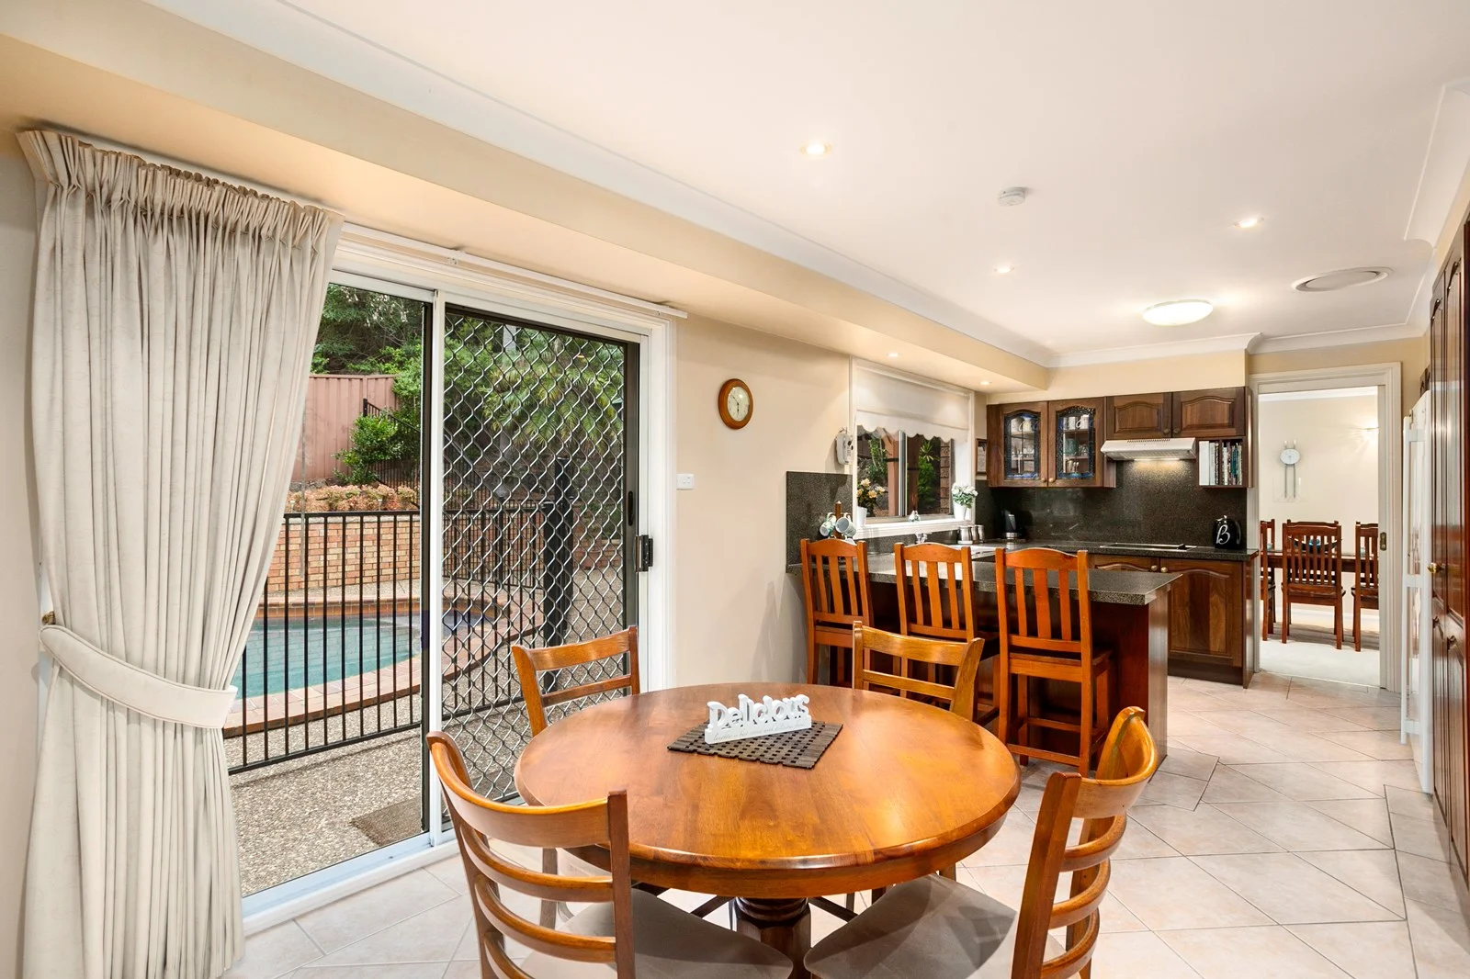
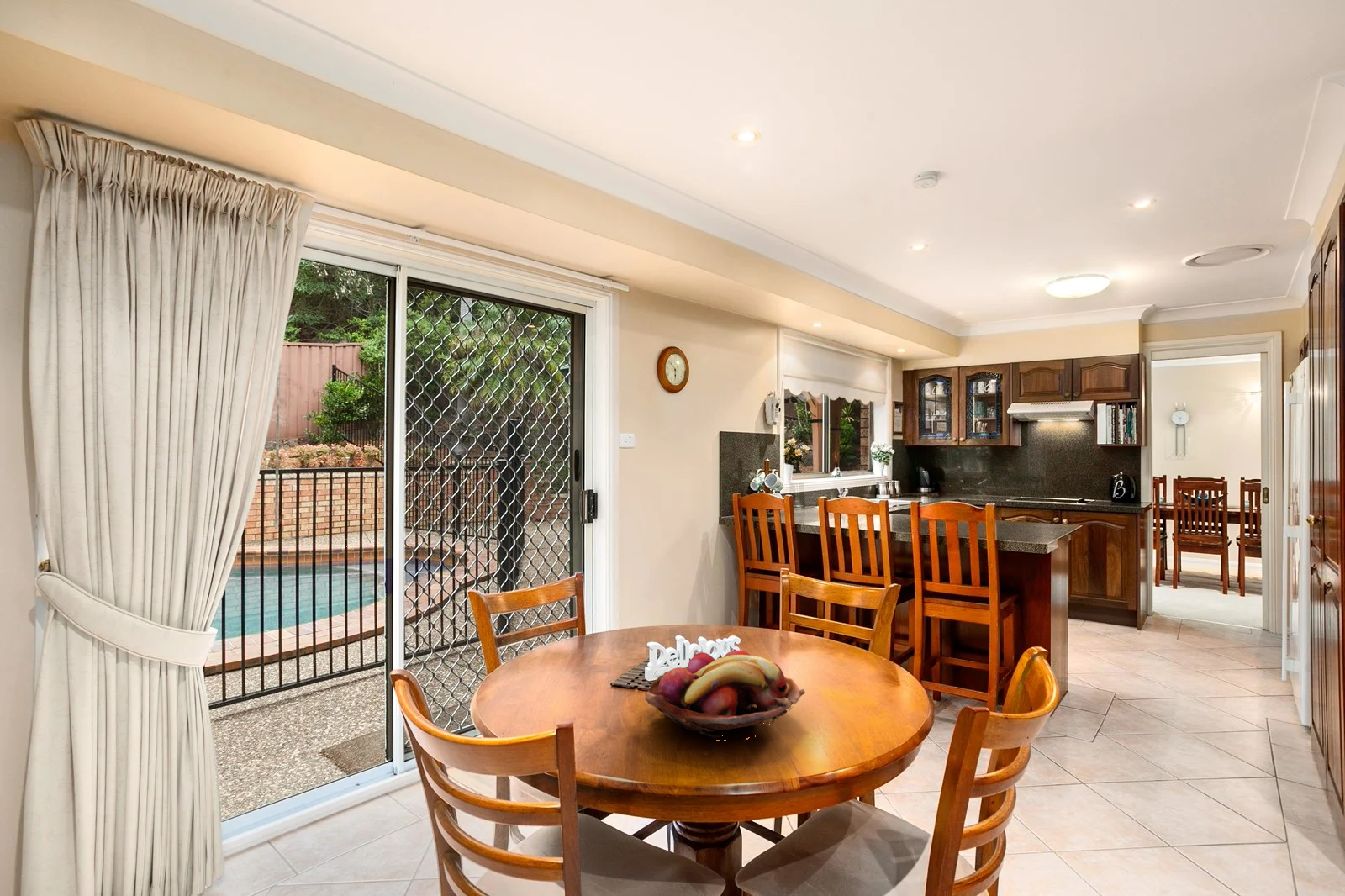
+ fruit basket (723, 687)
